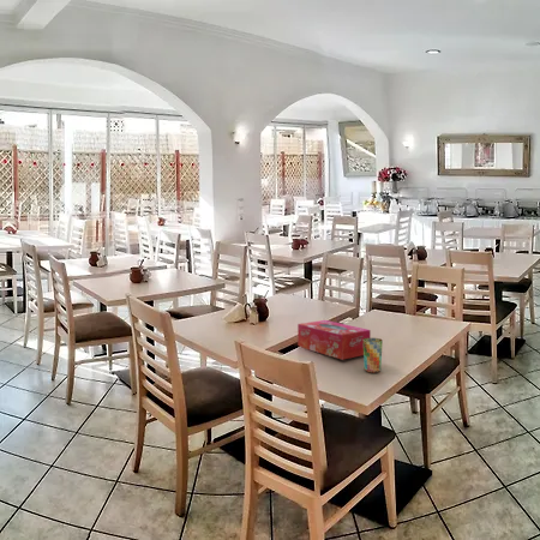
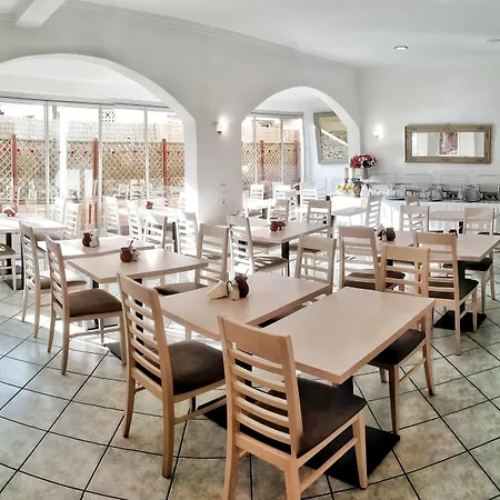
- tissue box (332, 338)
- cup (372, 355)
